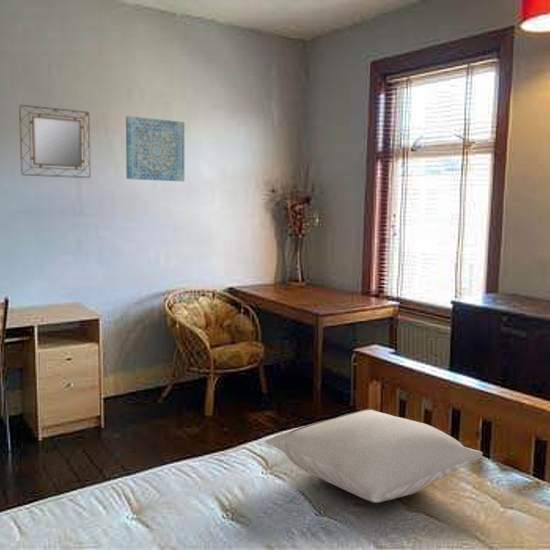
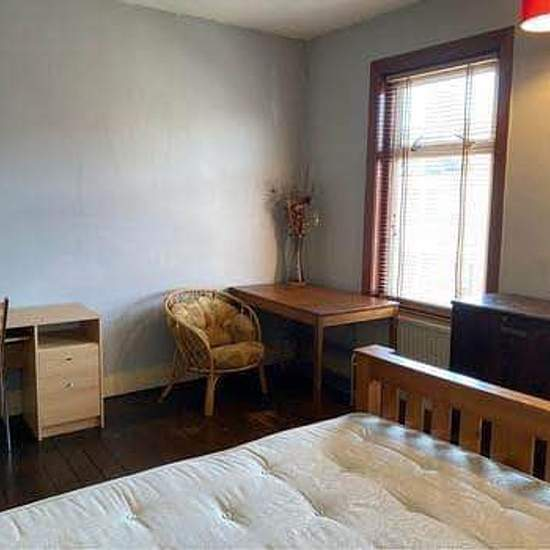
- pillow (370, 449)
- wall art (156, 149)
- home mirror (56, 142)
